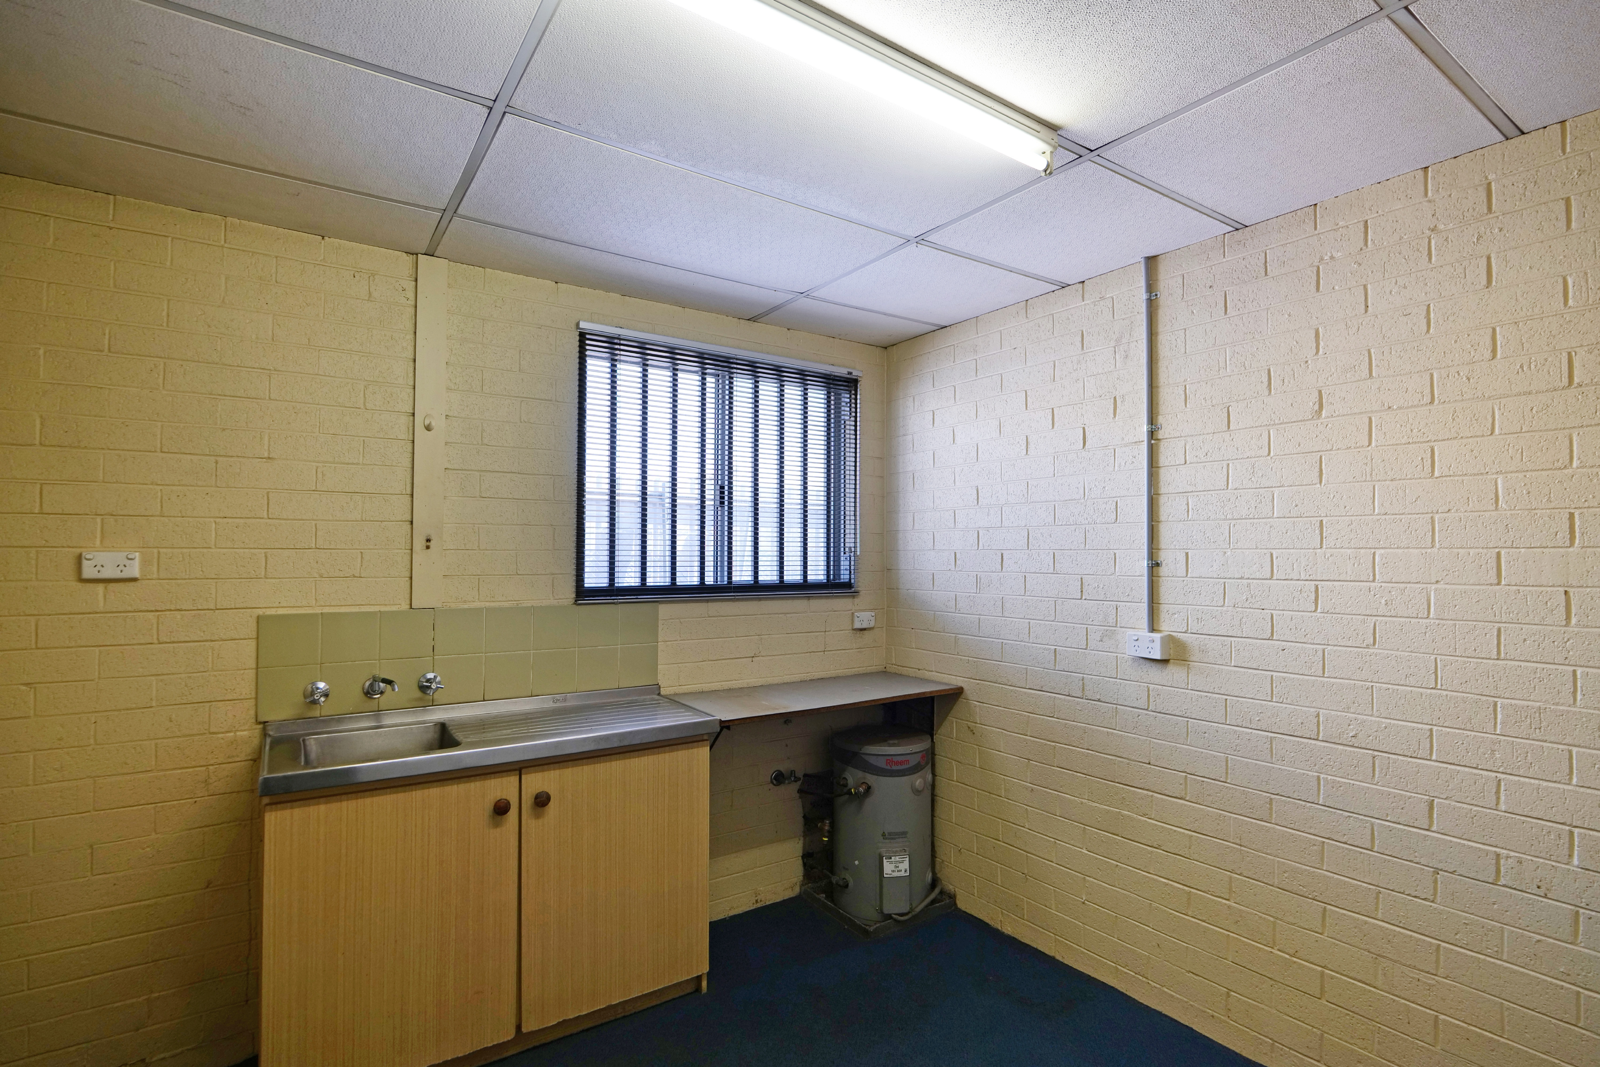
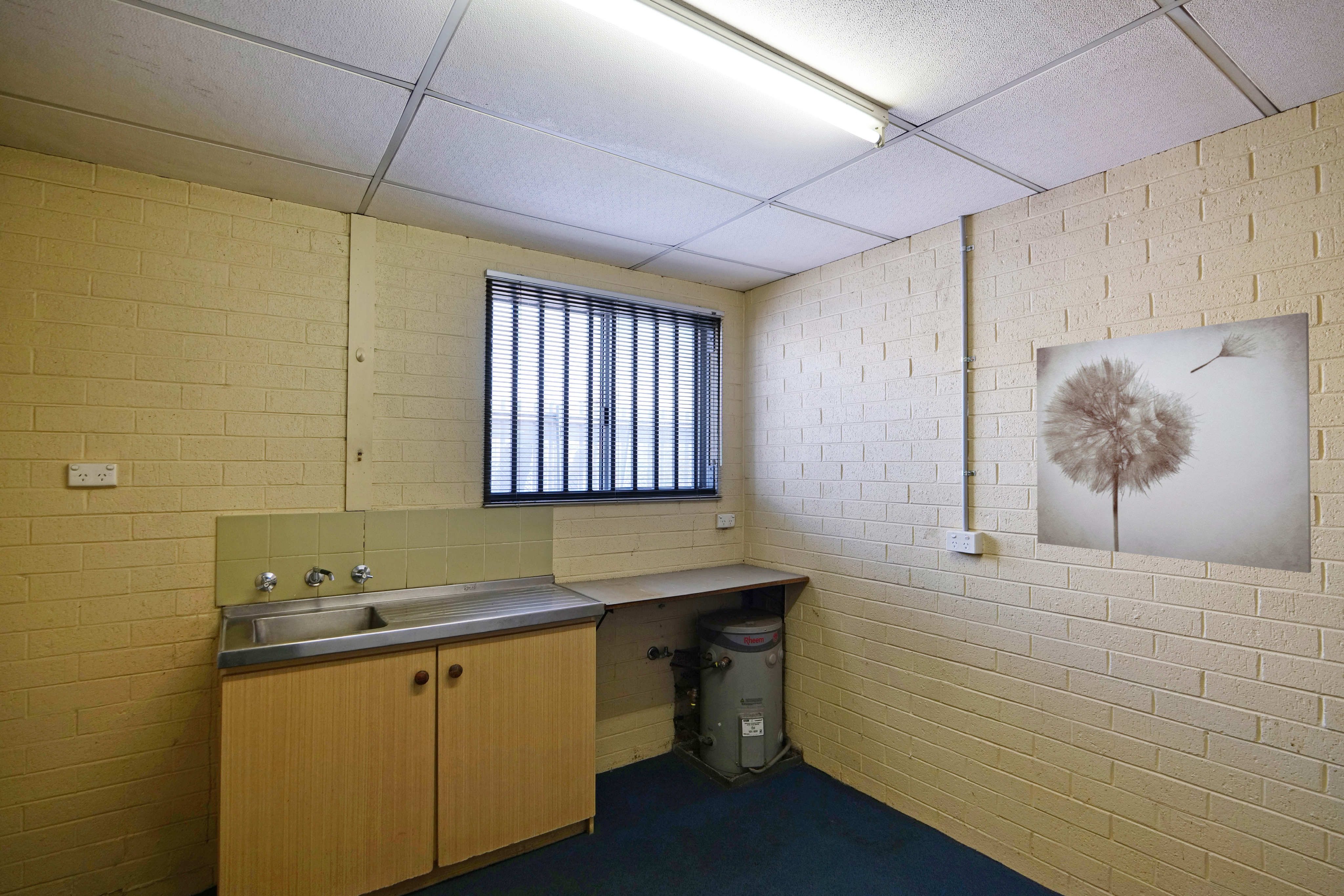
+ wall art (1154, 444)
